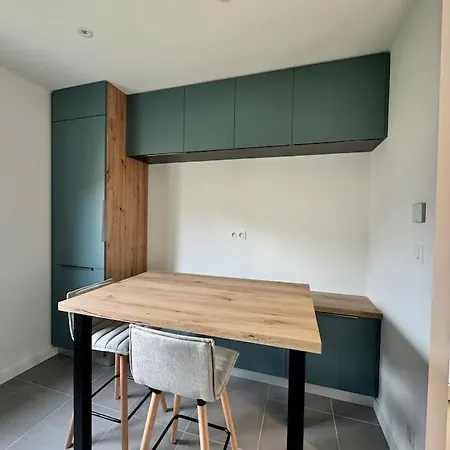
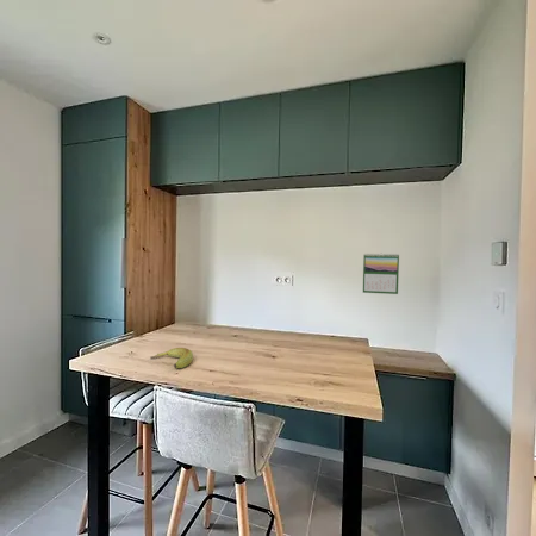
+ banana (170, 355)
+ calendar (380, 273)
